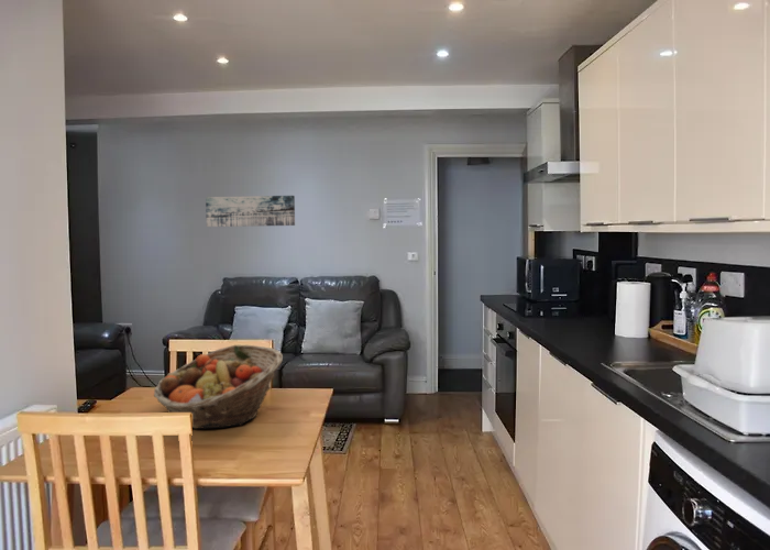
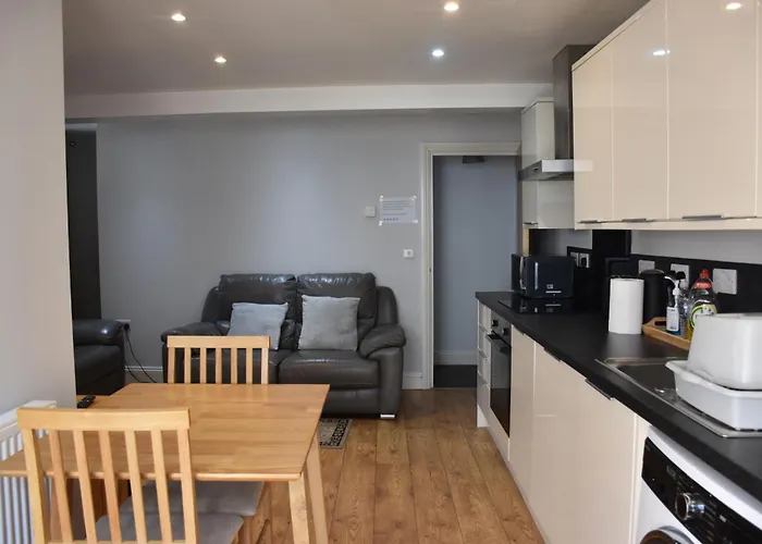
- fruit basket (219, 383)
- wall art (250, 211)
